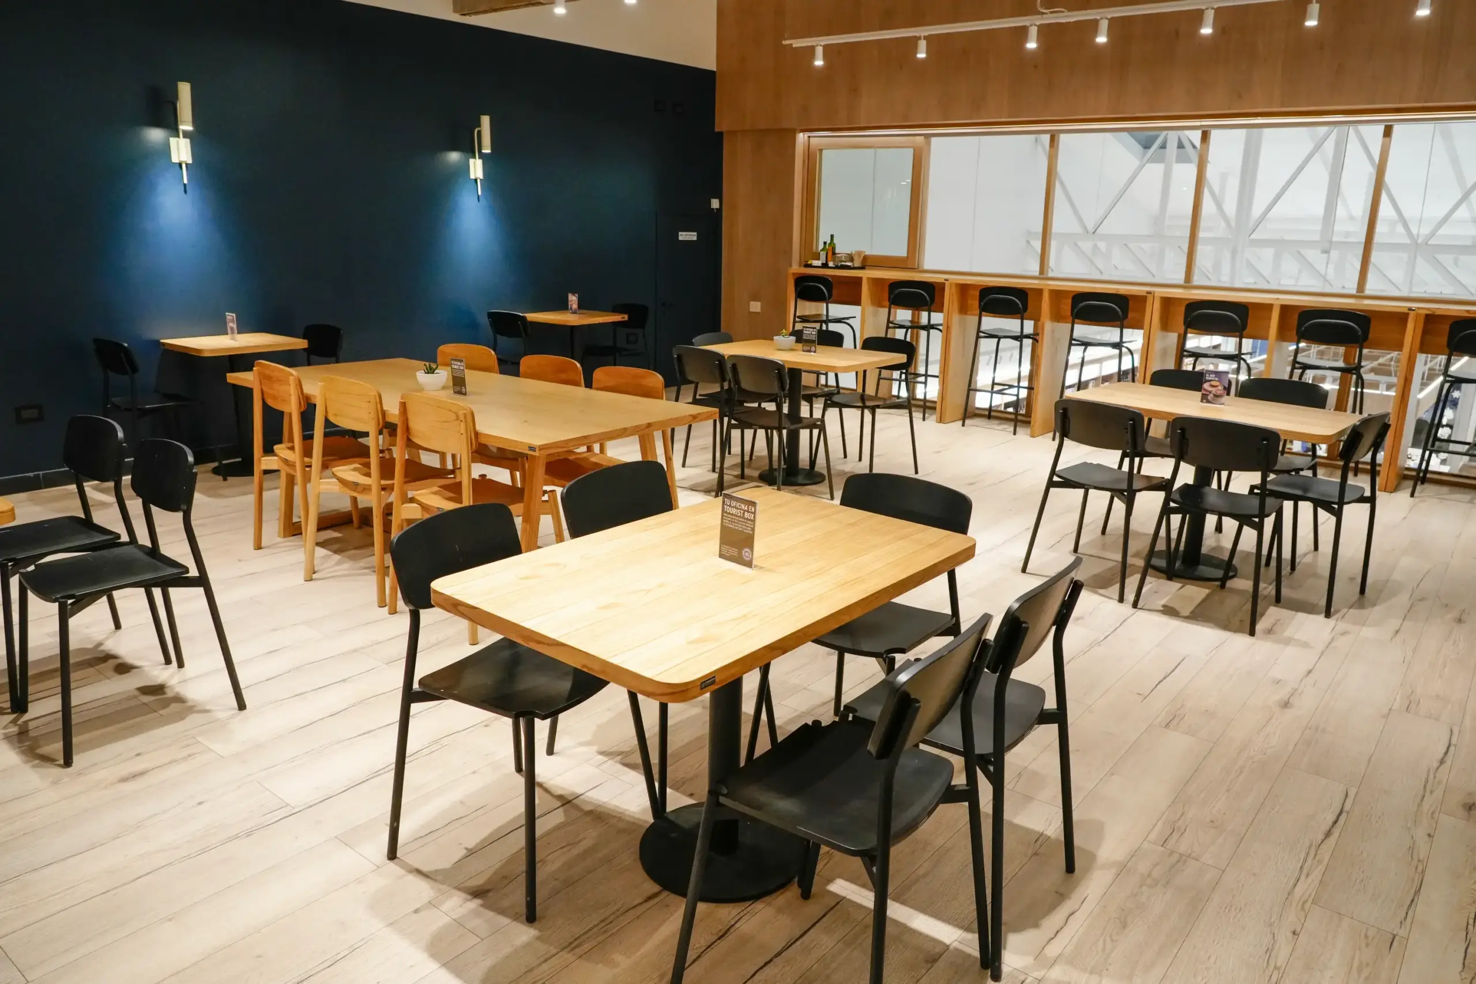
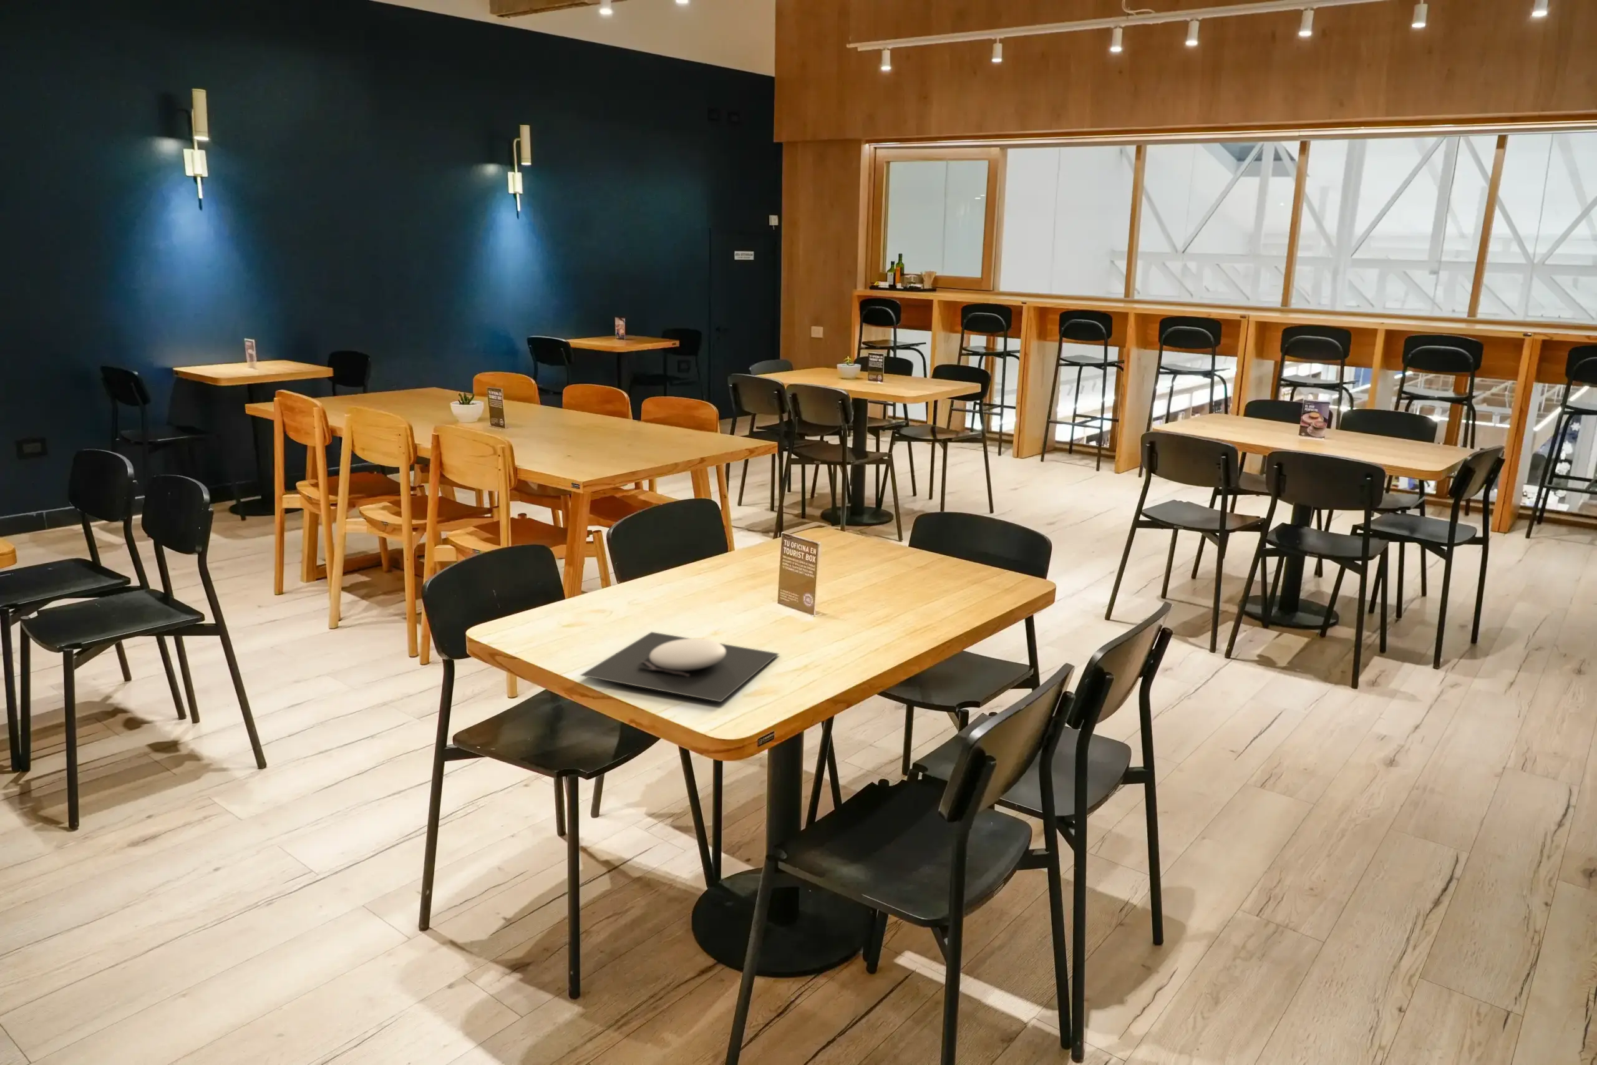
+ plate (683, 655)
